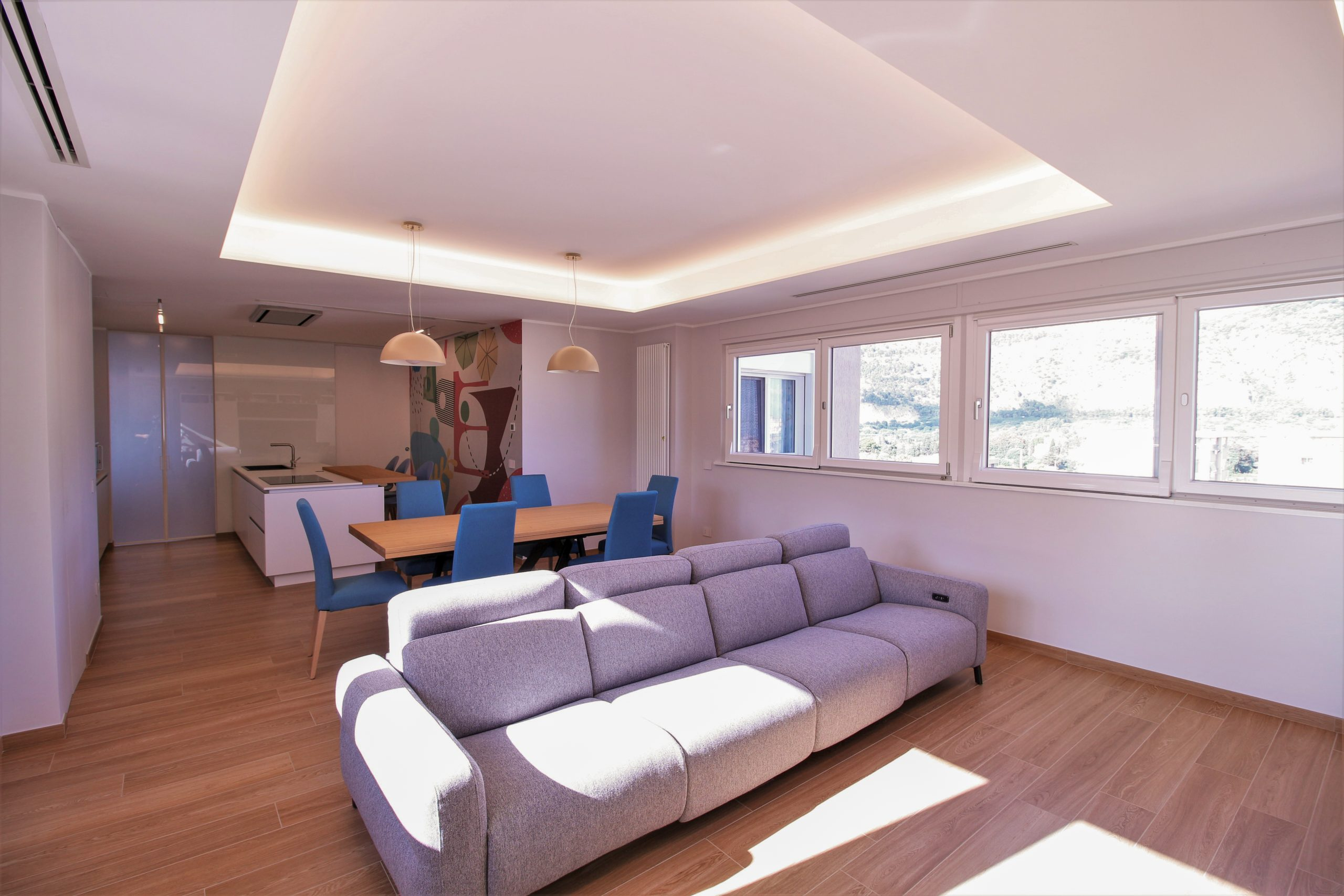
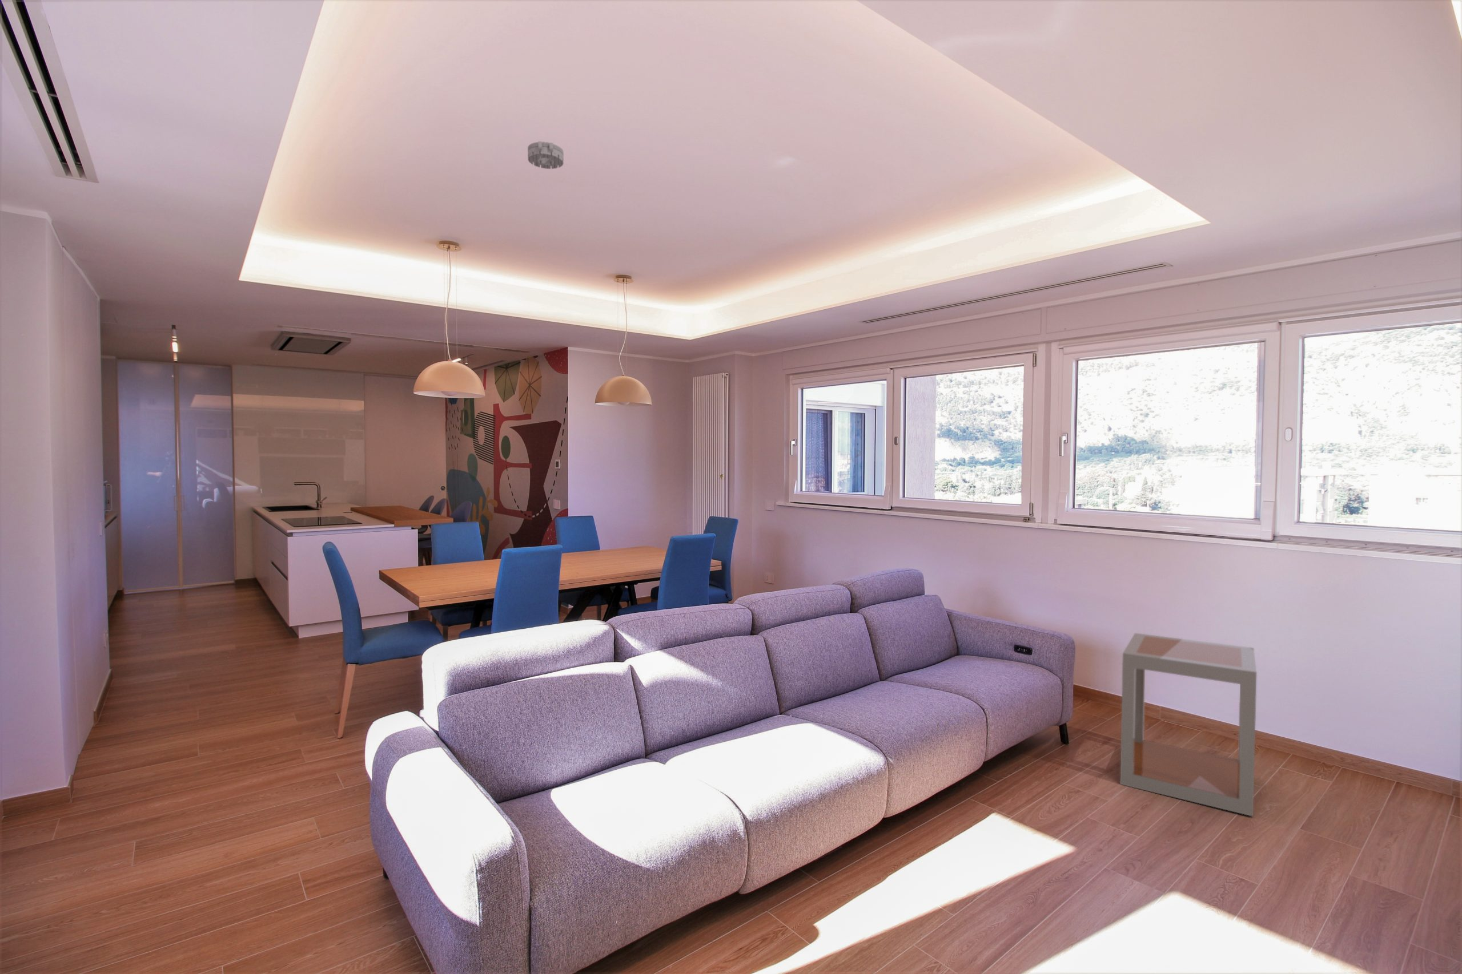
+ smoke detector (545, 154)
+ side table (1180, 748)
